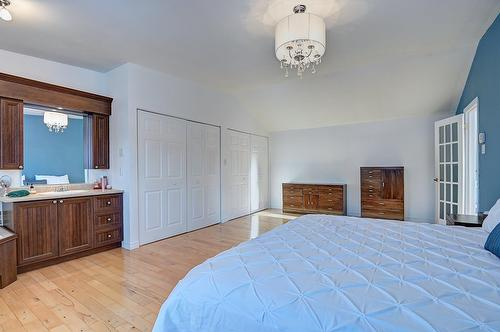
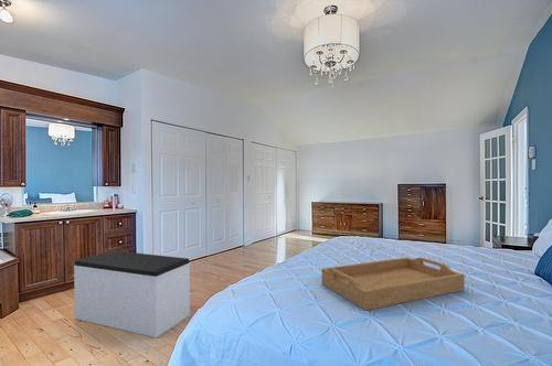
+ bench (132, 288)
+ serving tray (390, 276)
